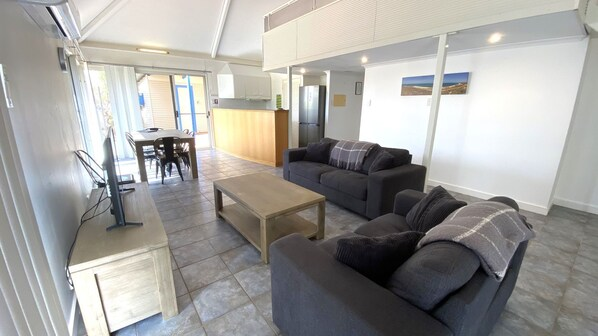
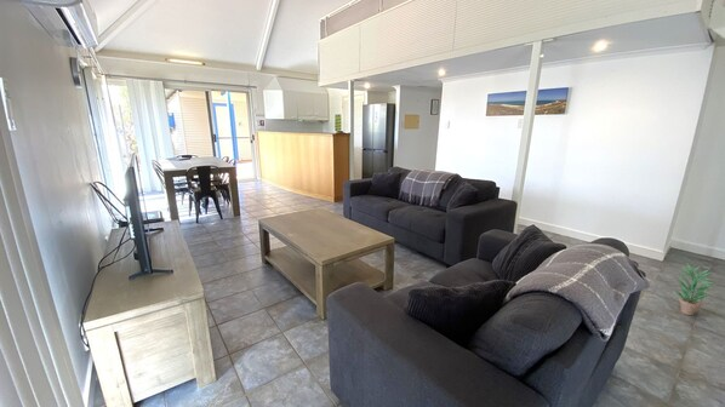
+ potted plant (692, 288)
